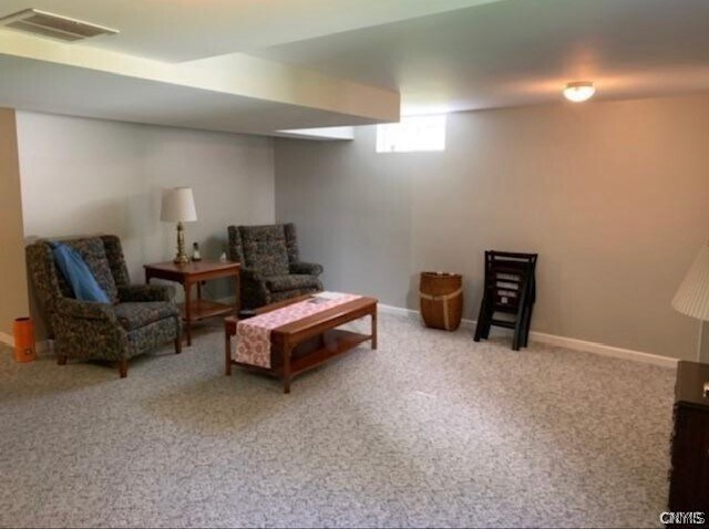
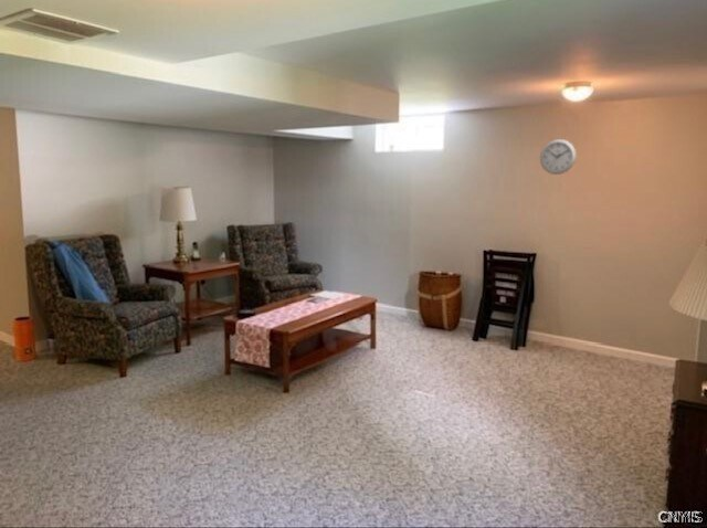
+ wall clock (557, 157)
